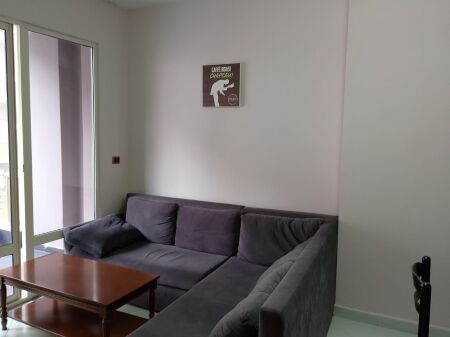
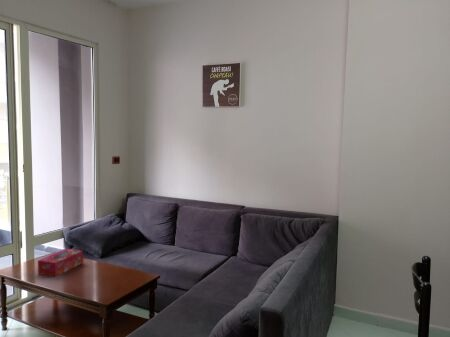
+ tissue box (61, 261)
